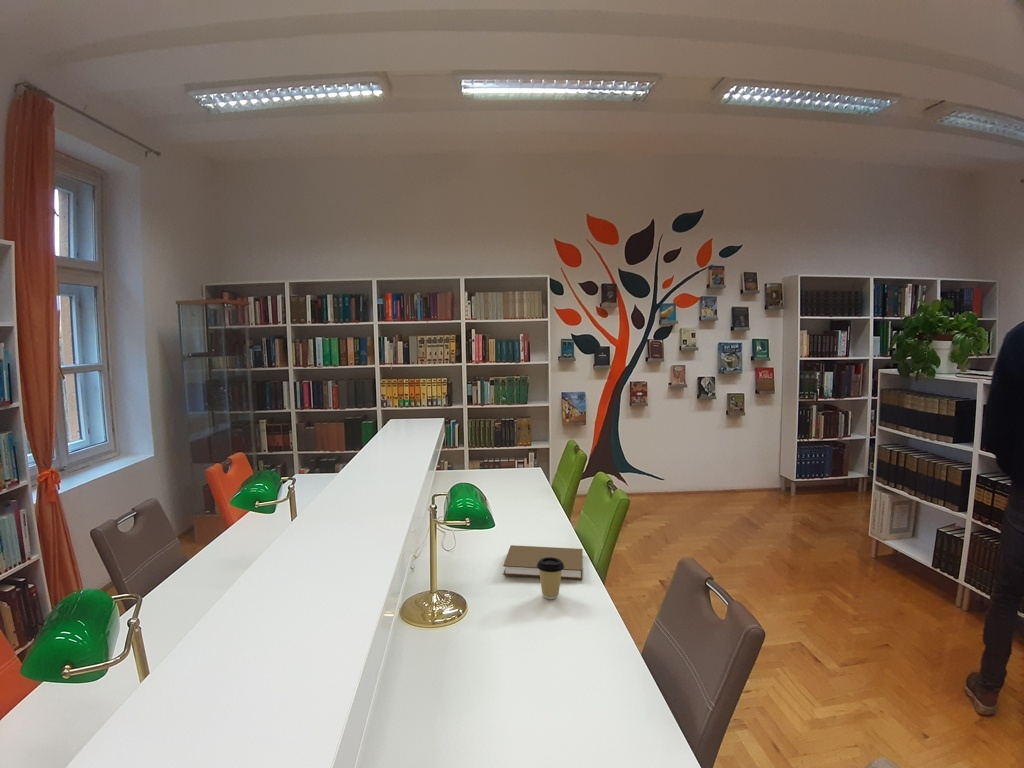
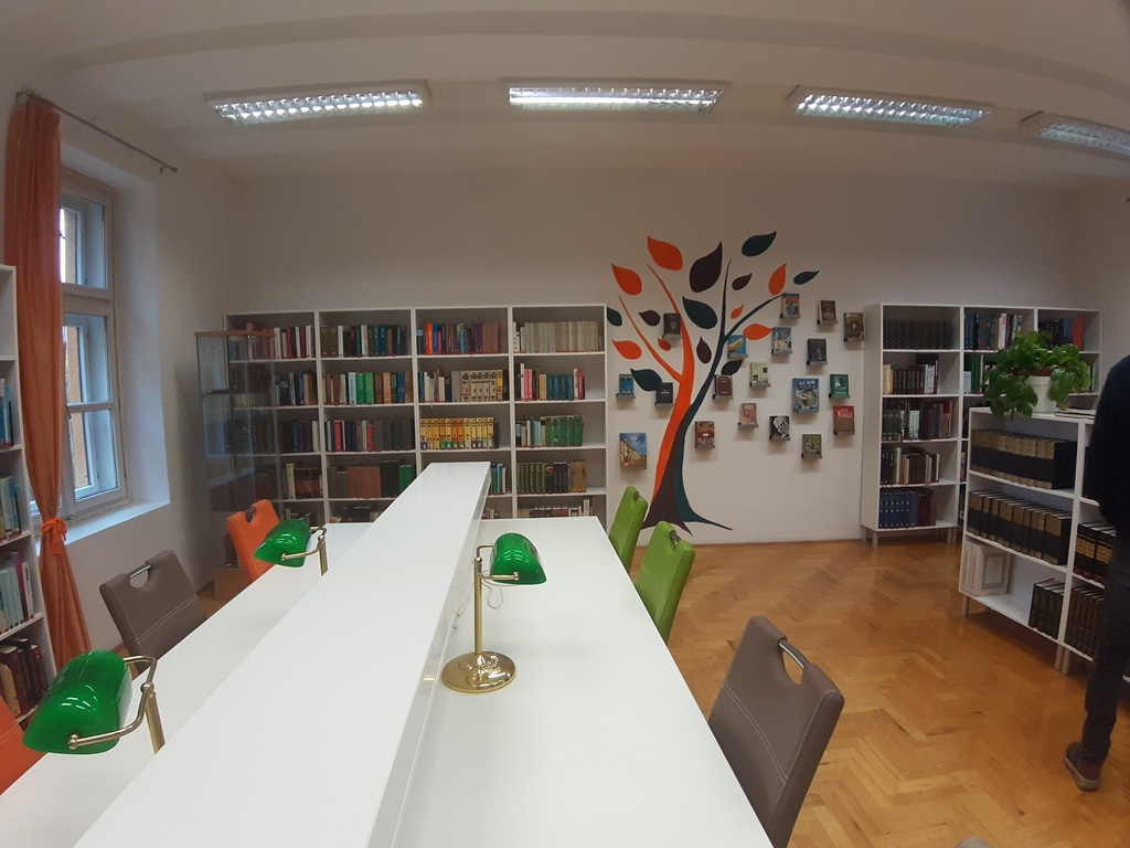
- book (544, 557)
- coffee cup (550, 577)
